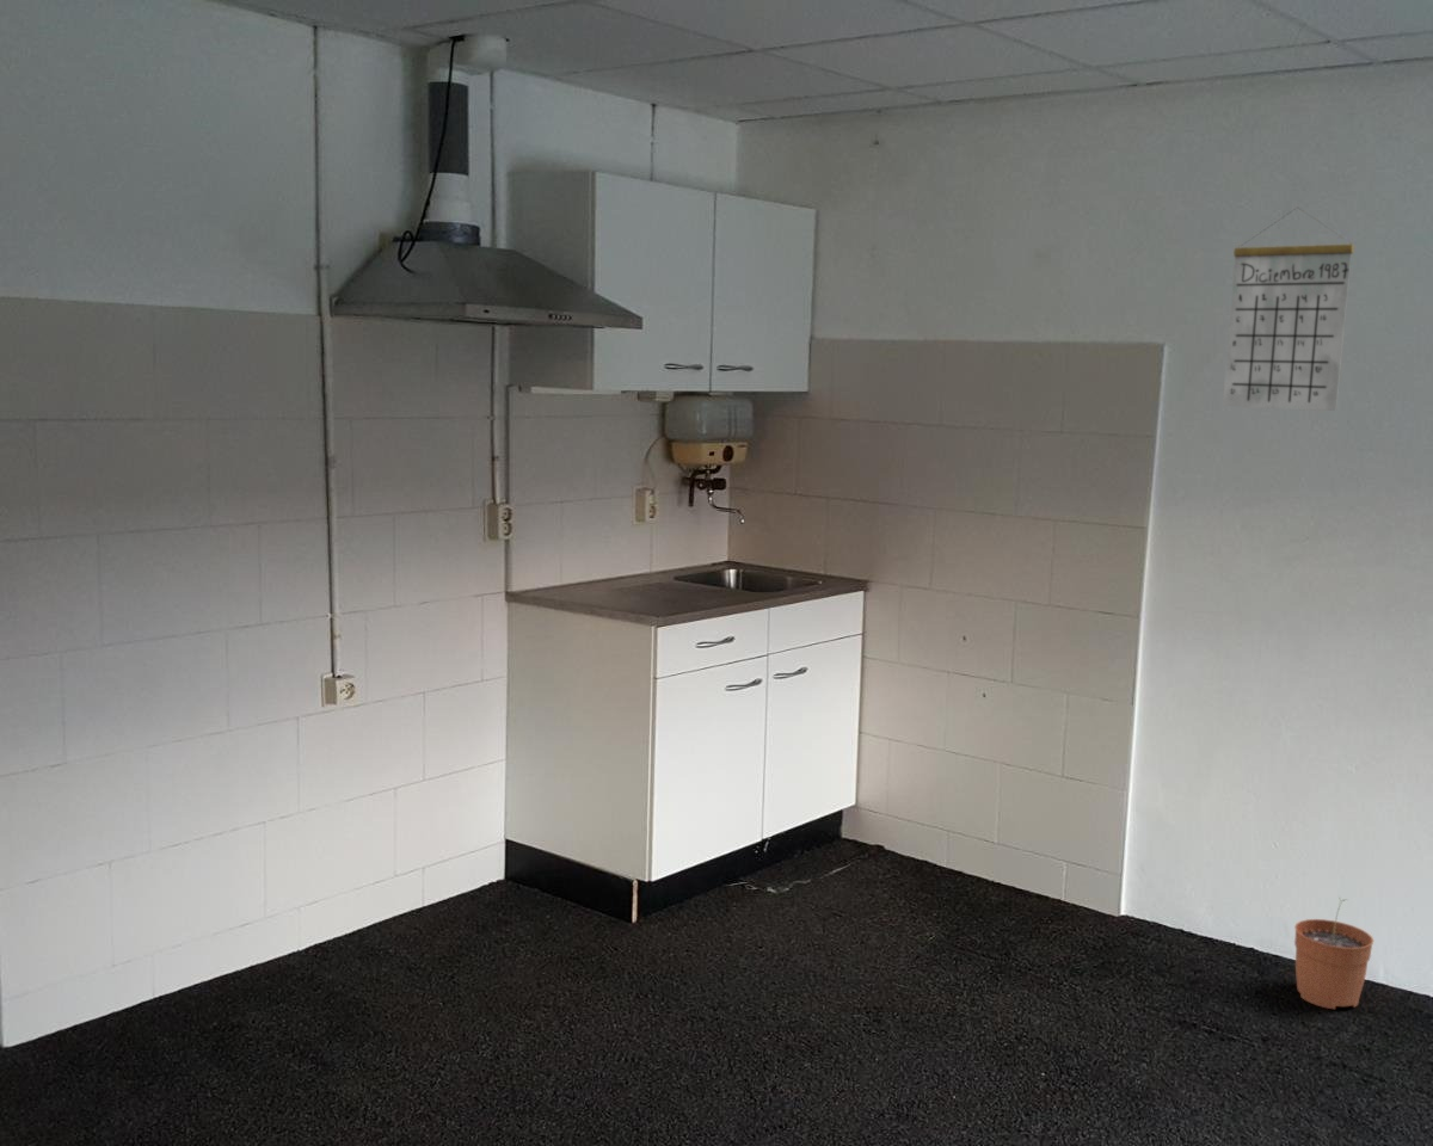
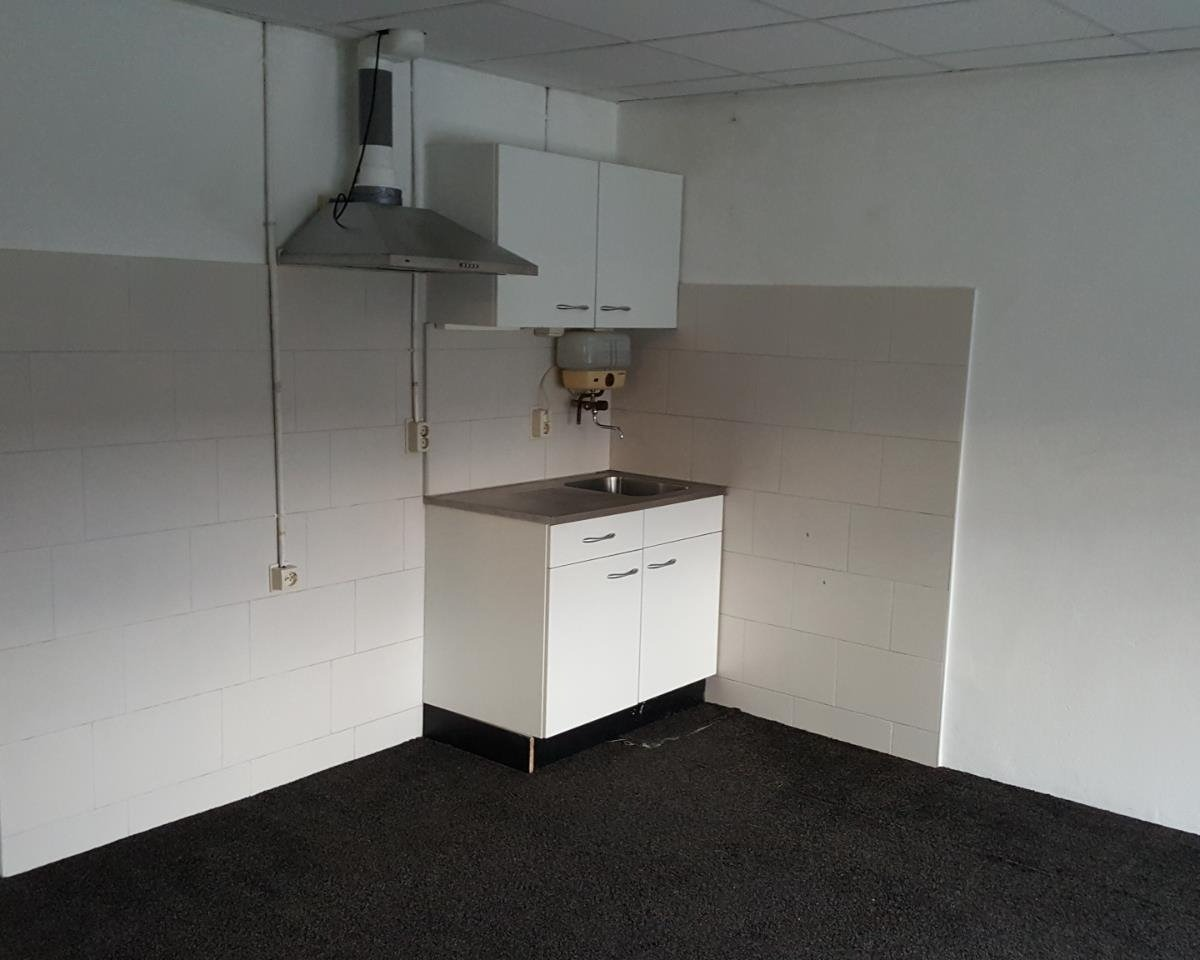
- calendar (1287, 308)
- plant pot (1331, 949)
